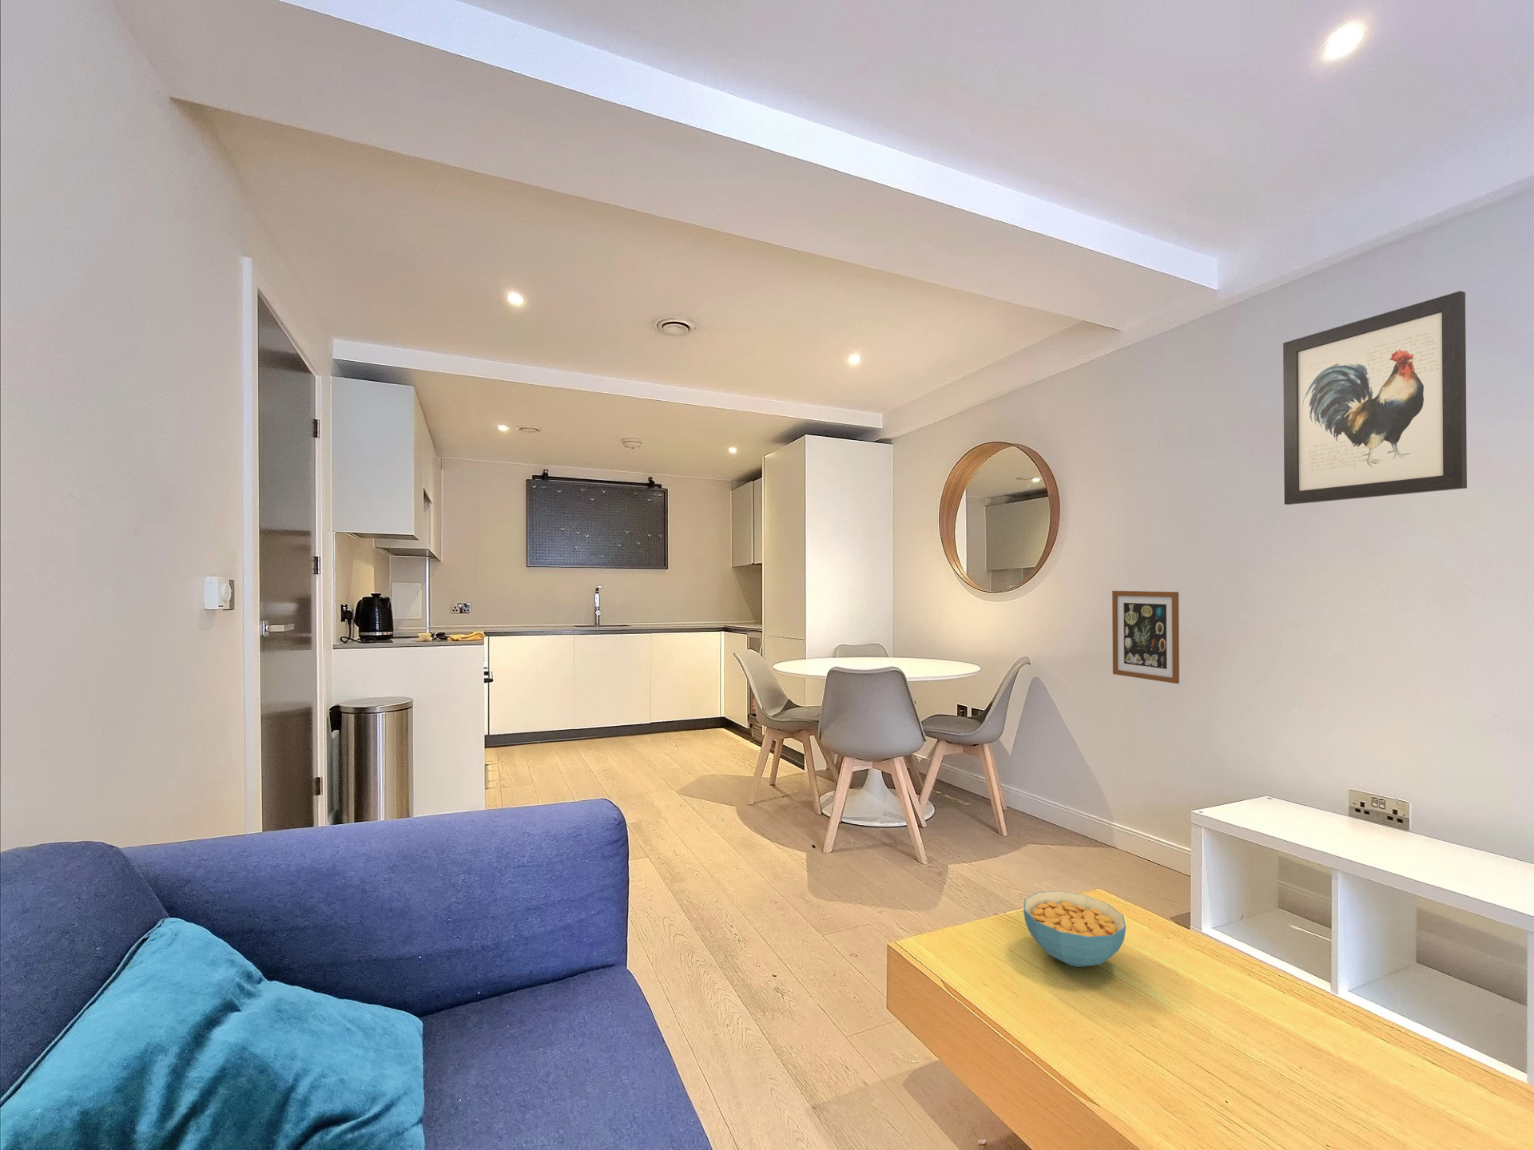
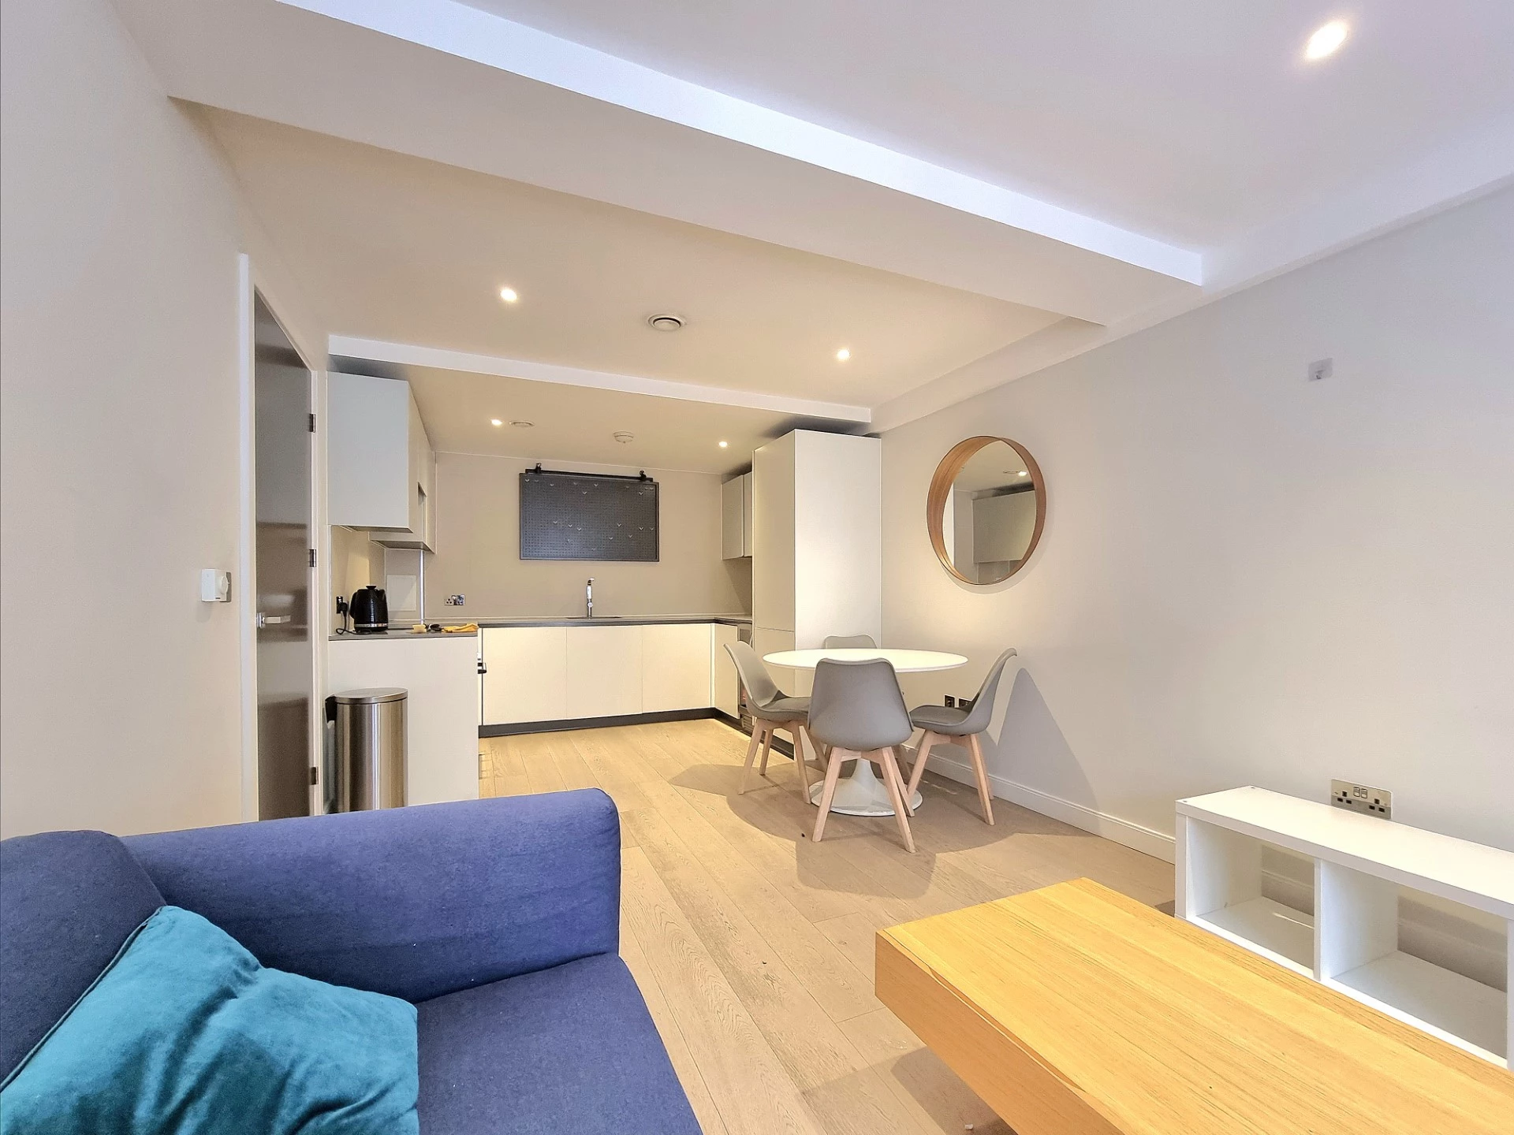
- wall art (1144, 635)
- wall art (1365, 408)
- cereal bowl (1073, 935)
